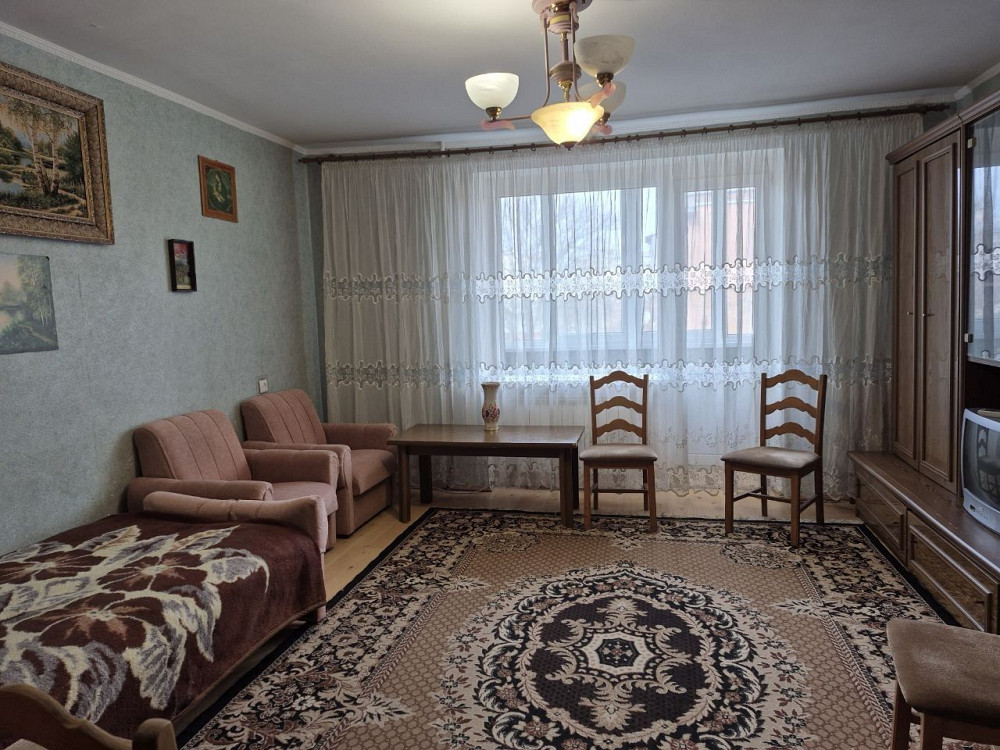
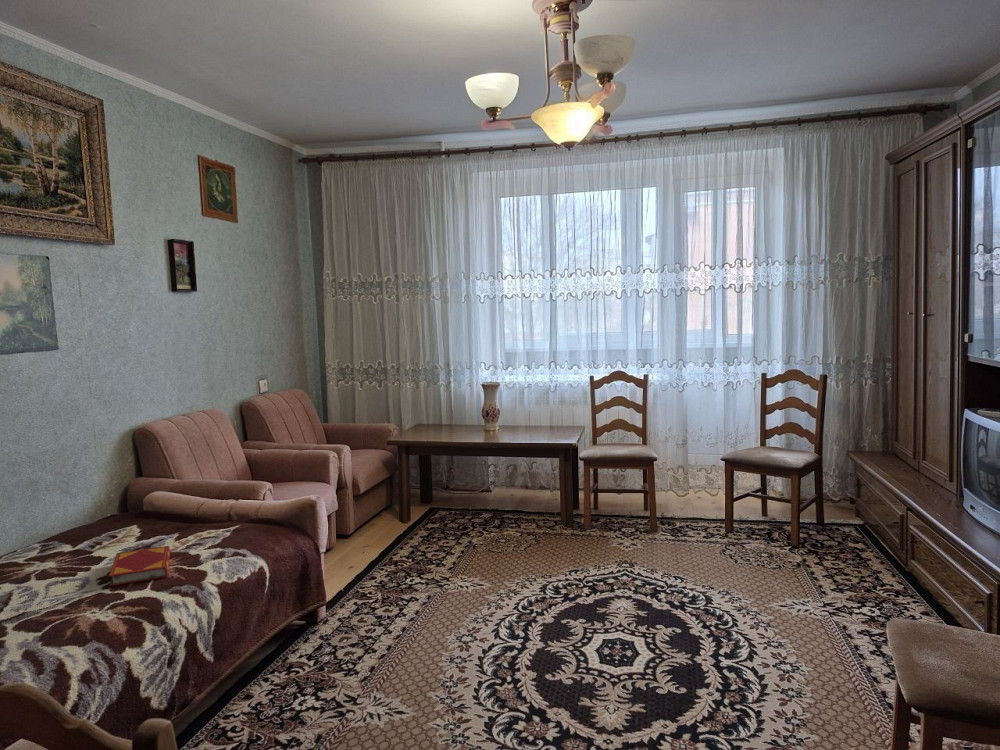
+ hardback book (141, 564)
